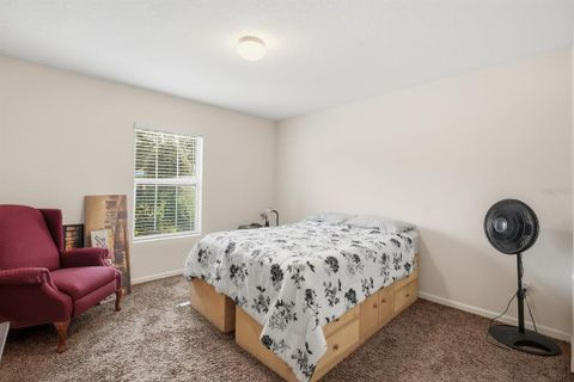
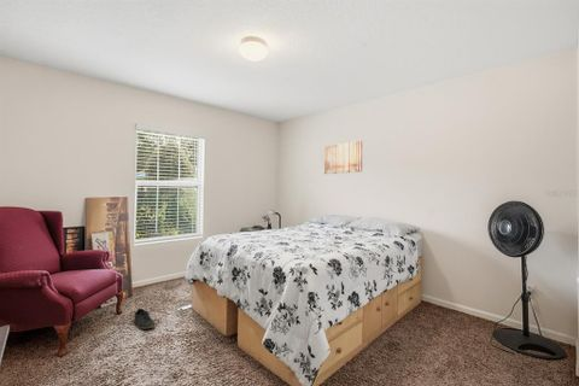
+ shoe (144, 317)
+ wall art (341, 158)
